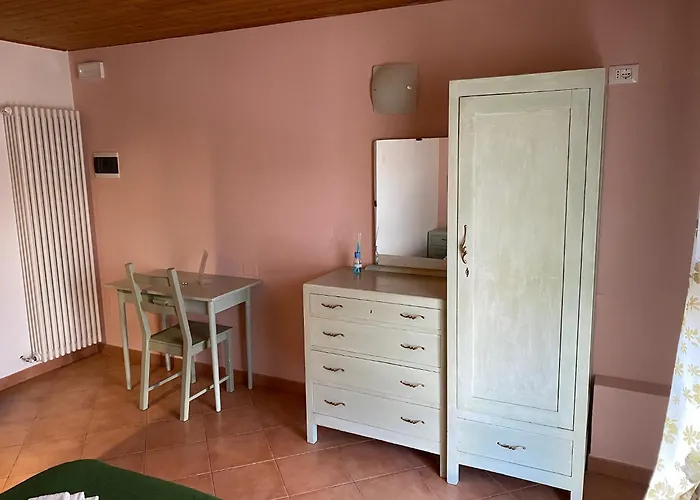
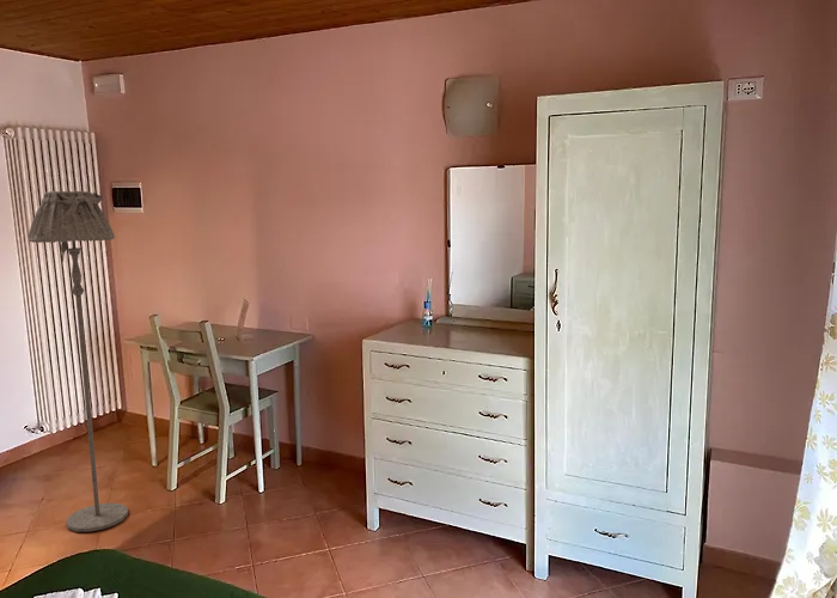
+ floor lamp (83, 360)
